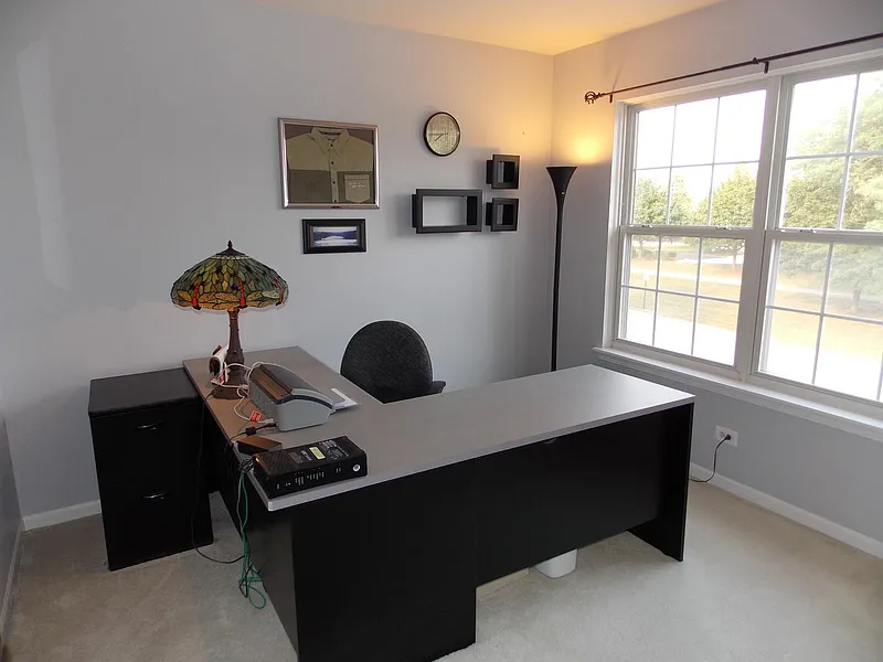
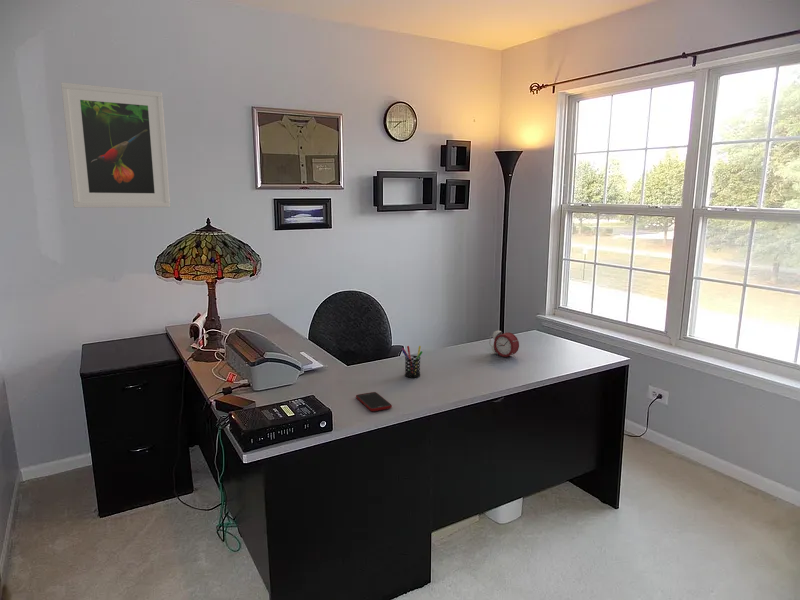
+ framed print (118, 148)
+ alarm clock (503, 343)
+ pen holder (413, 360)
+ cell phone (373, 401)
